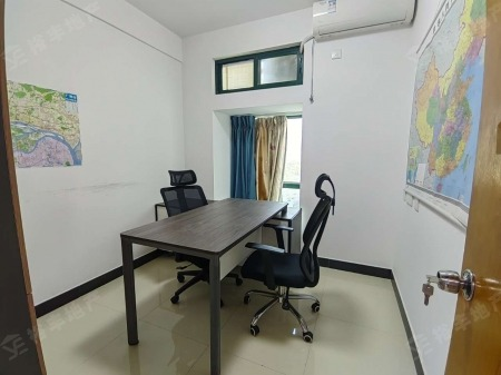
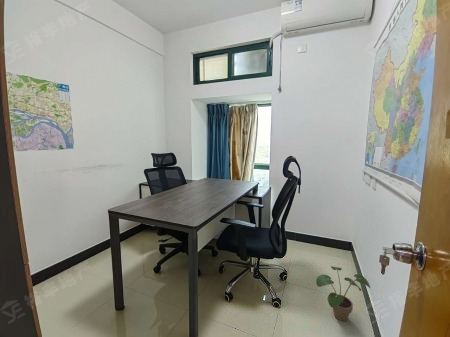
+ potted plant (341, 295)
